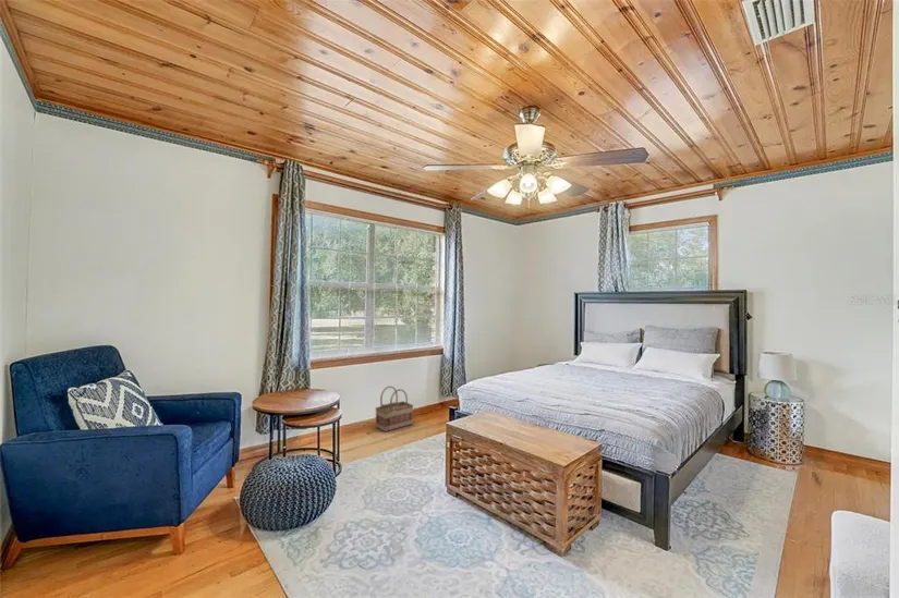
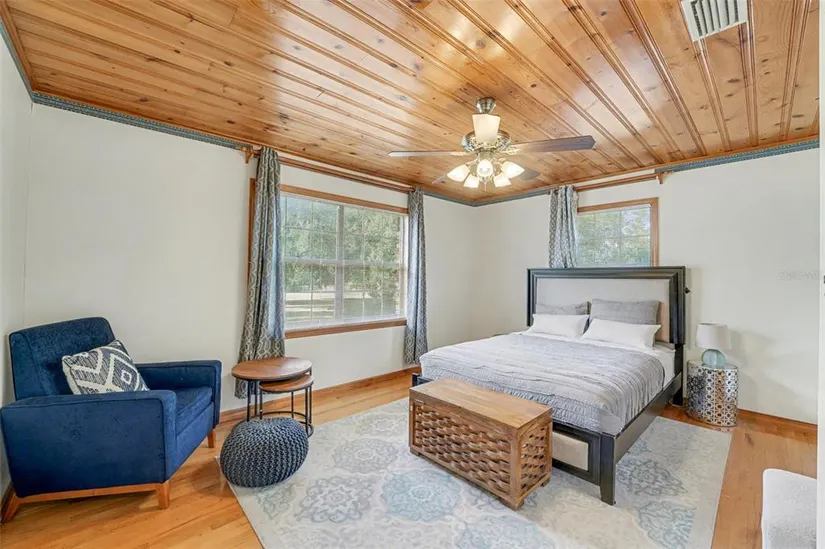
- basket (393, 406)
